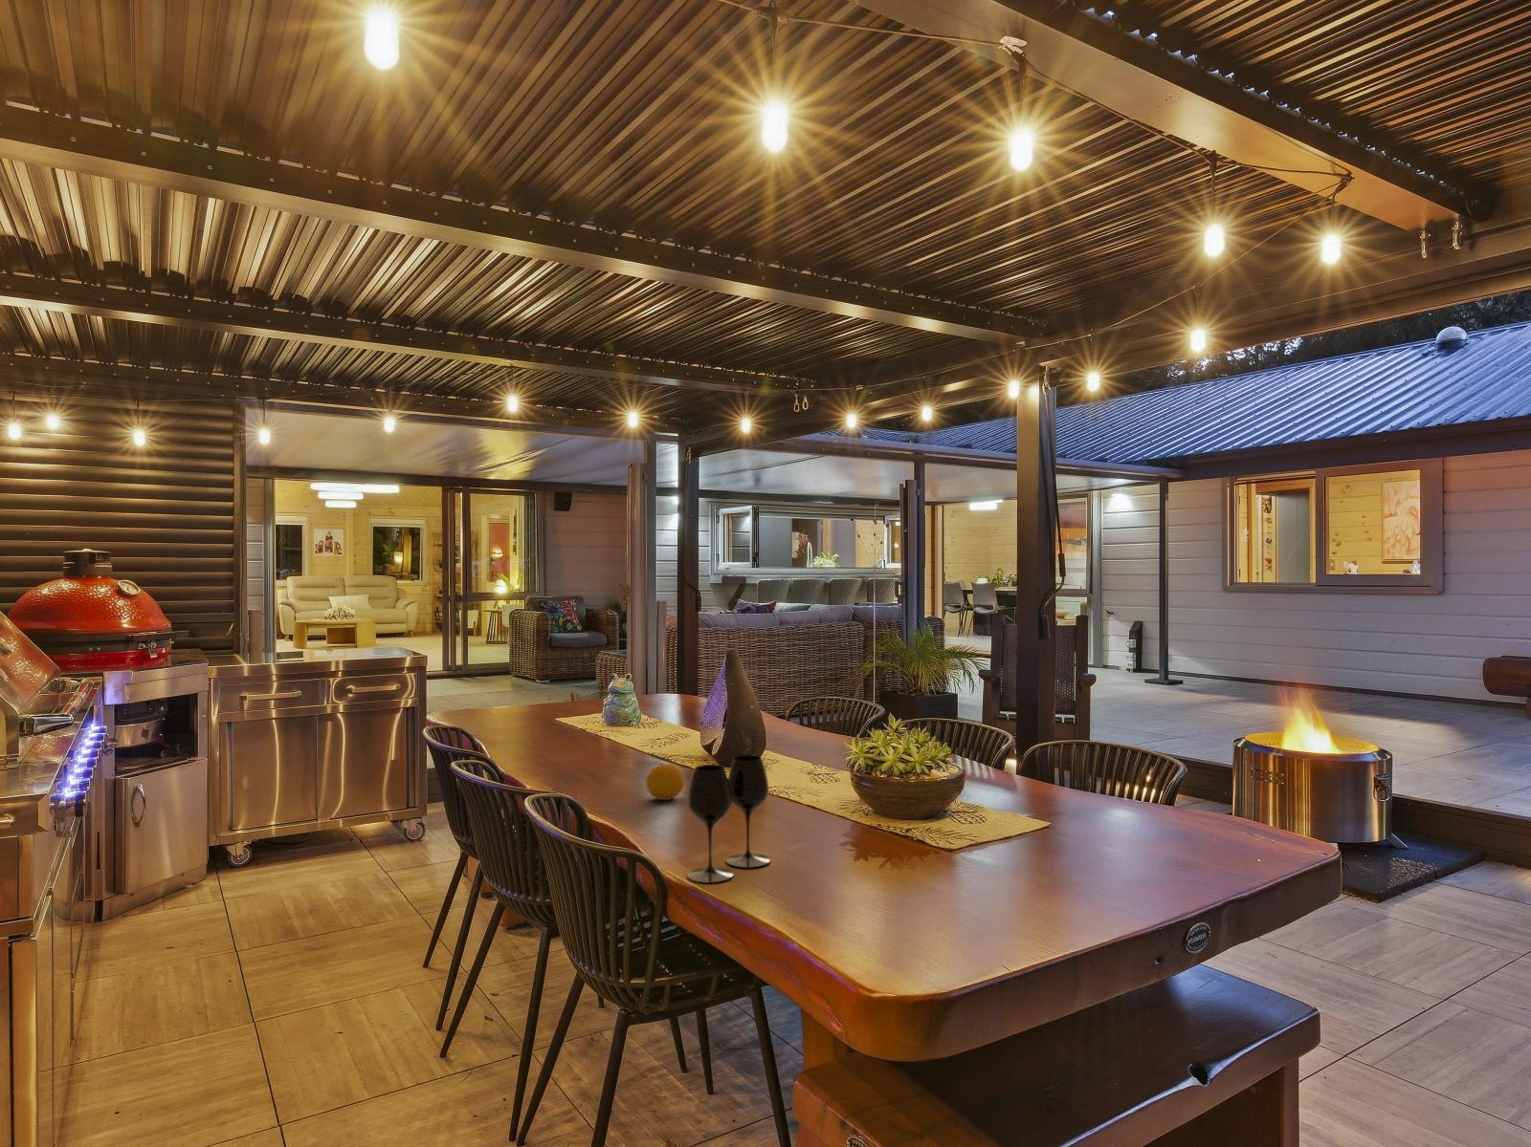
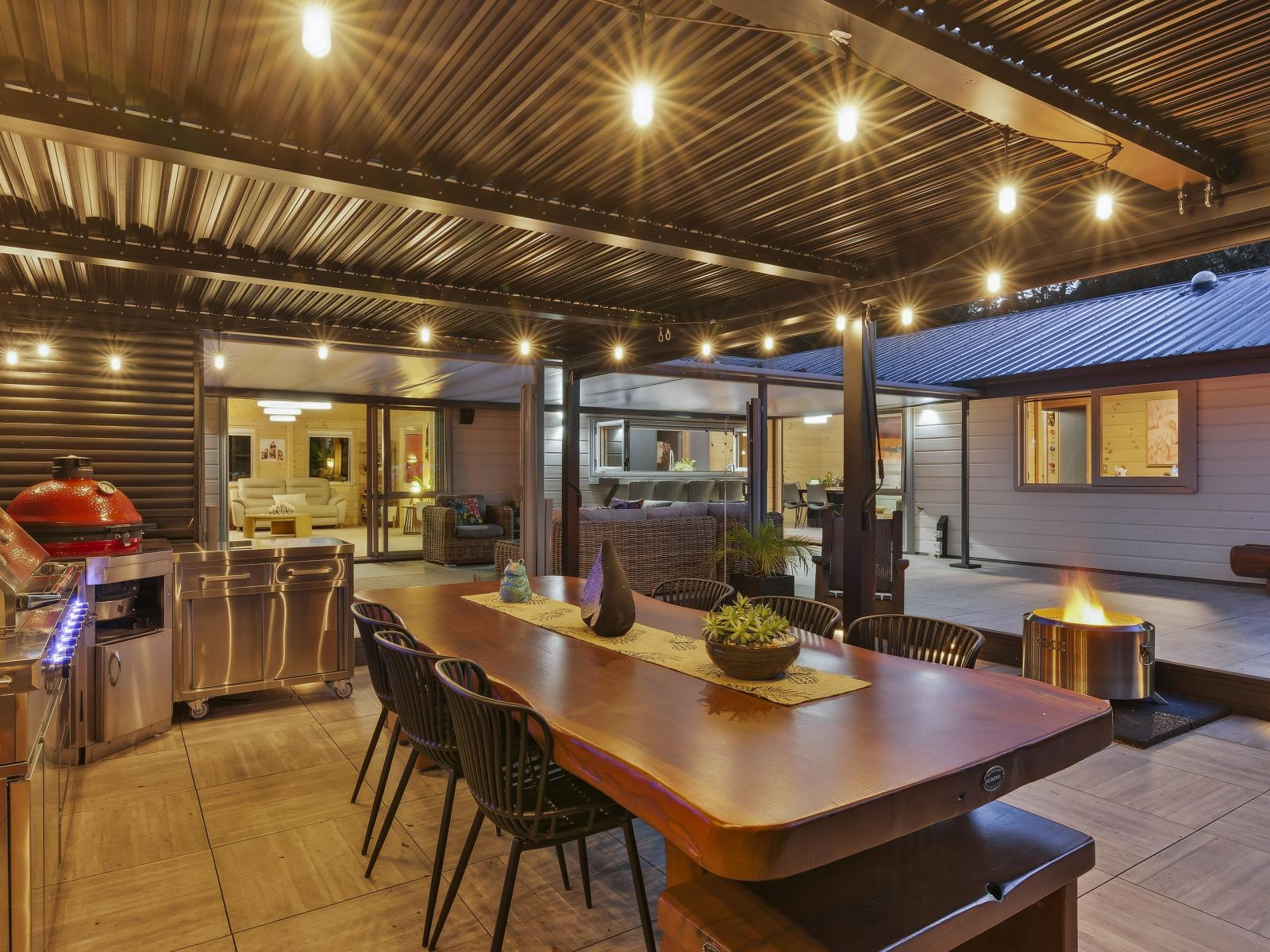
- wine glass (726, 812)
- fruit (665, 781)
